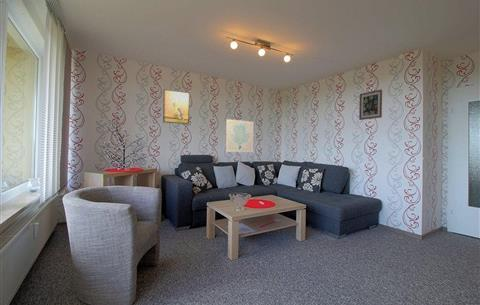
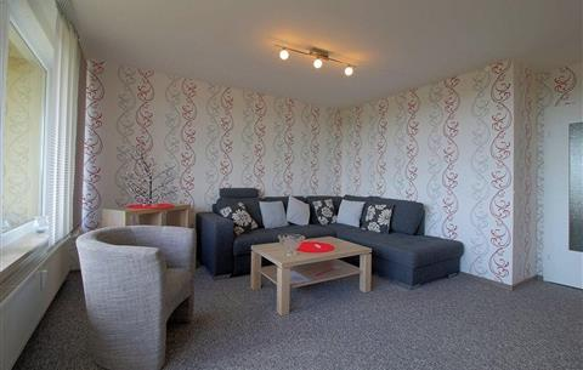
- wall art (240, 136)
- wall art (370, 105)
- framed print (176, 107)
